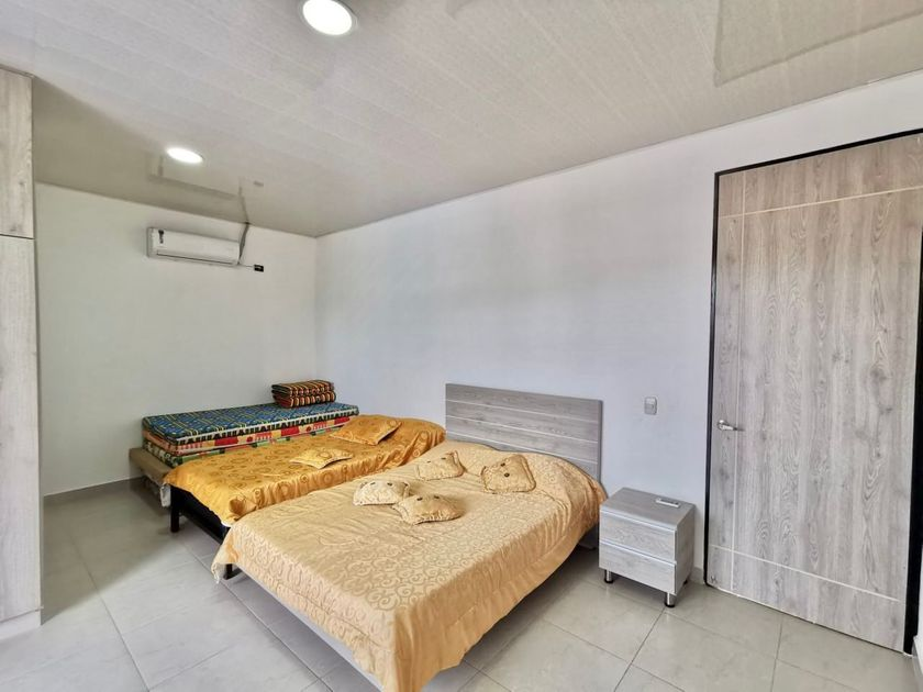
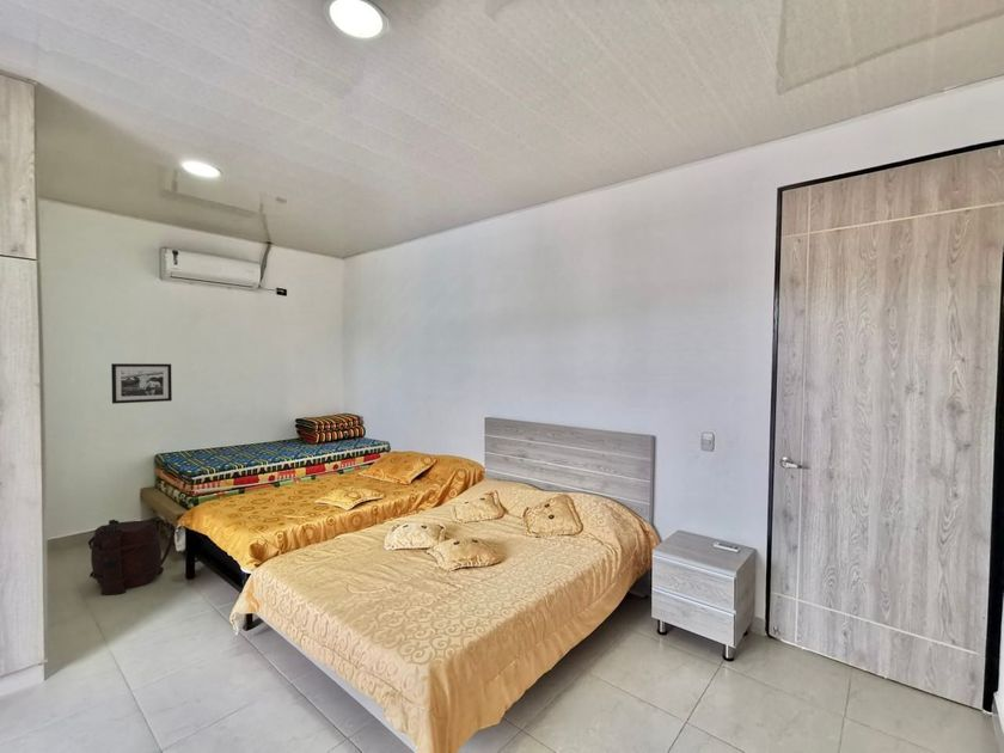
+ picture frame (142, 382)
+ backpack (127, 550)
